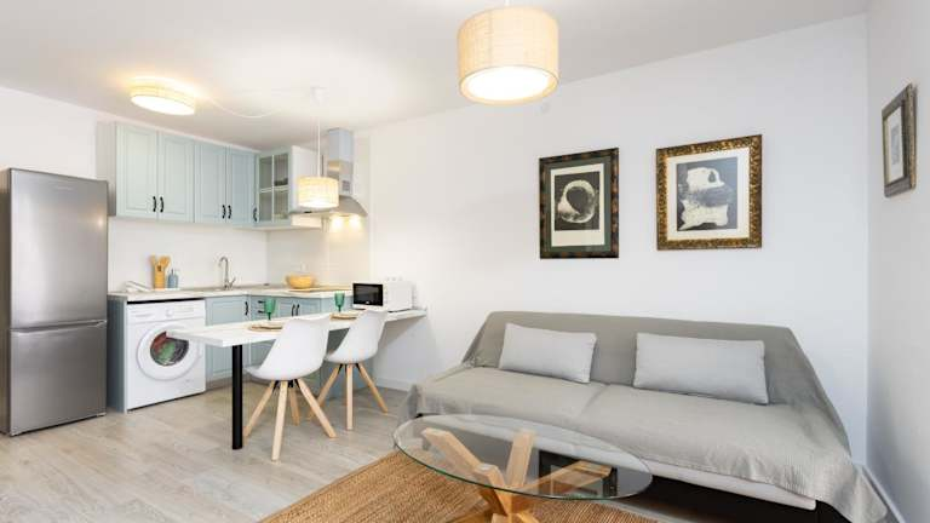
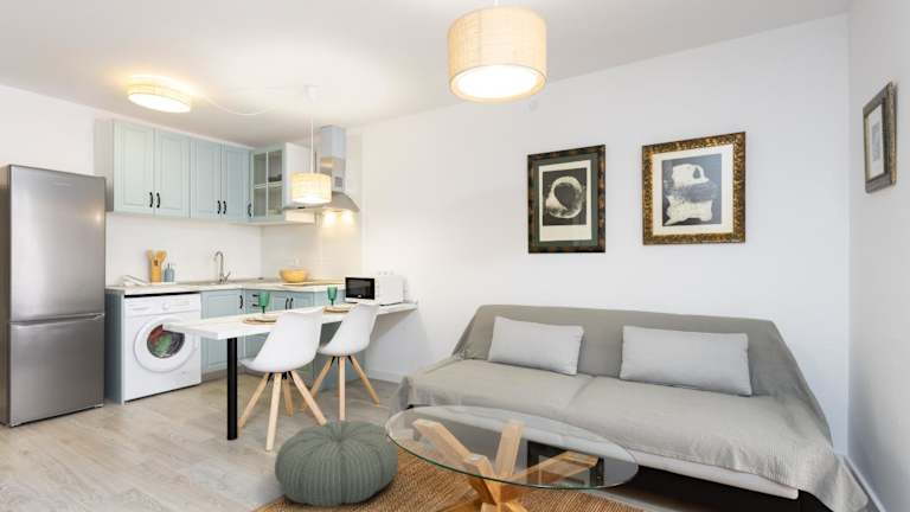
+ pouf (338, 459)
